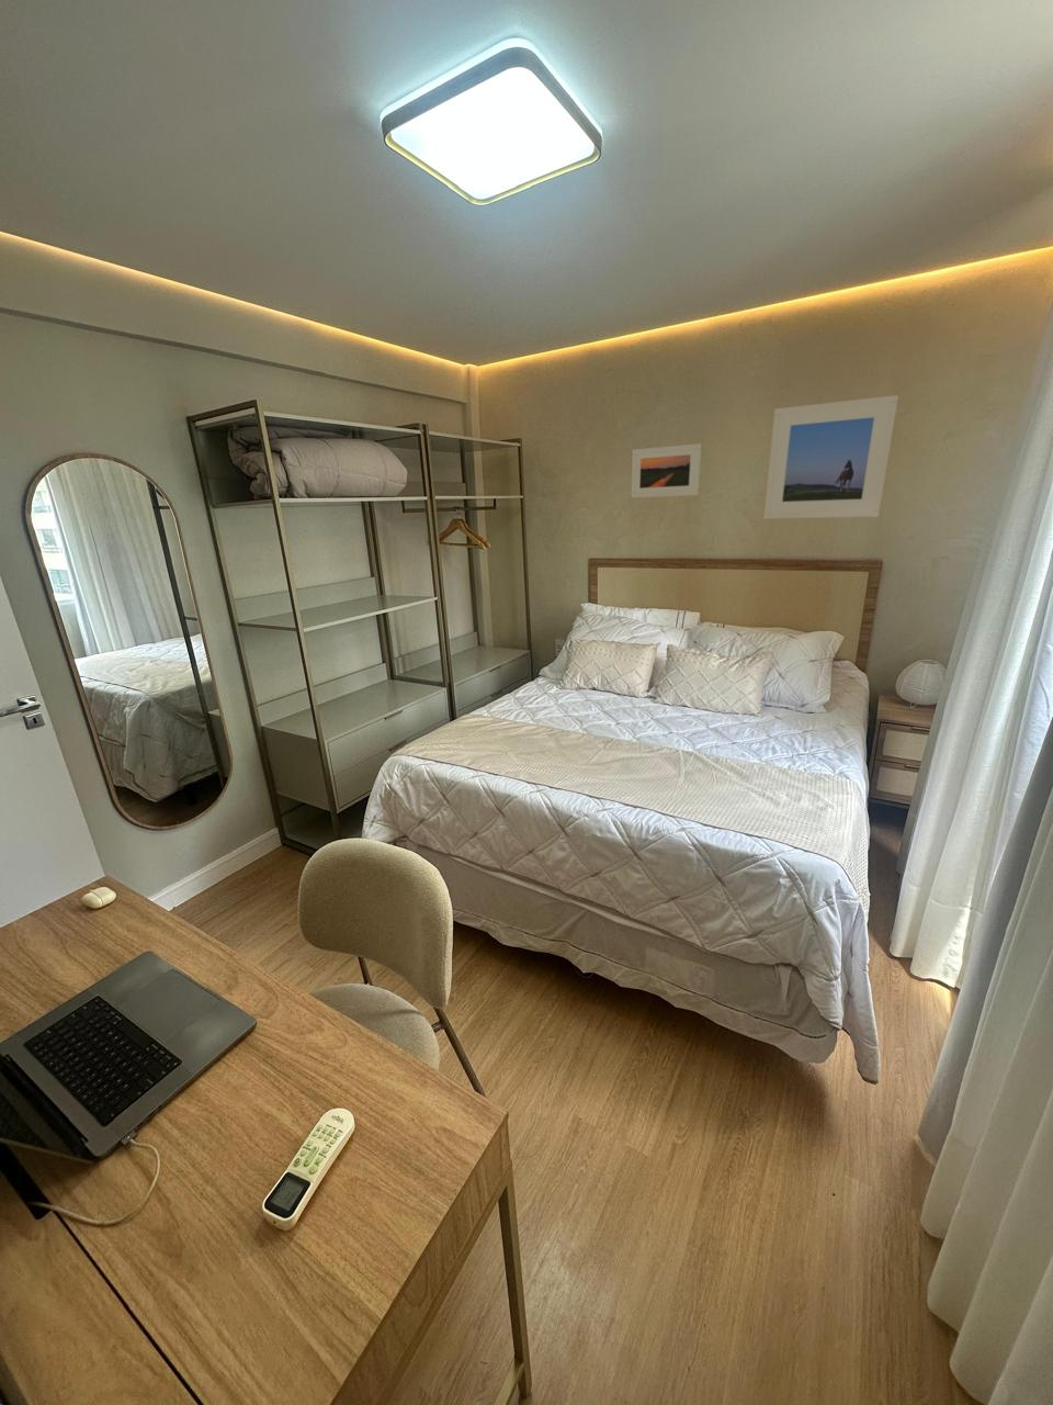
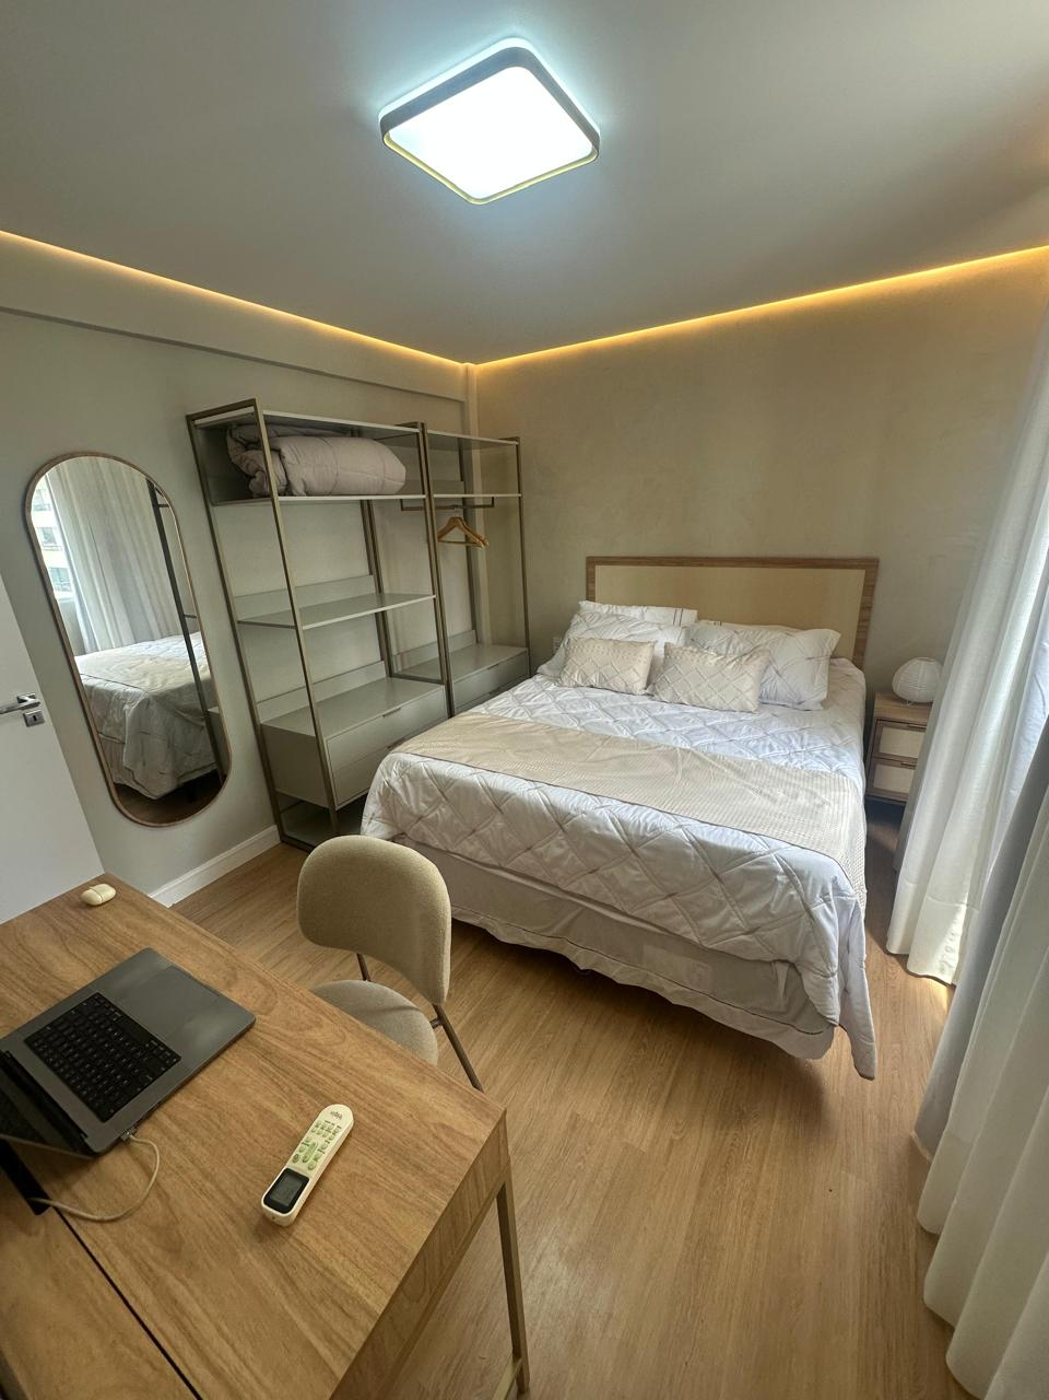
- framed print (665, 471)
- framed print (826, 461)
